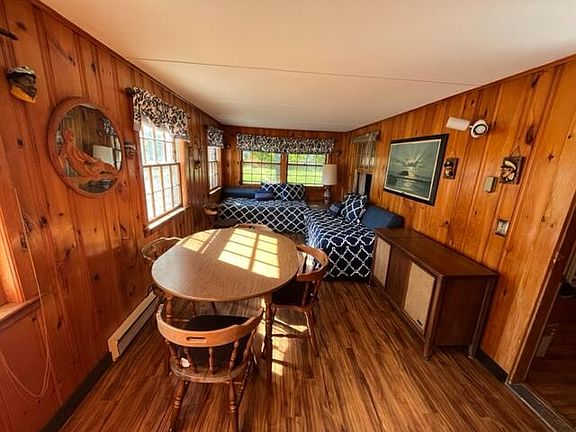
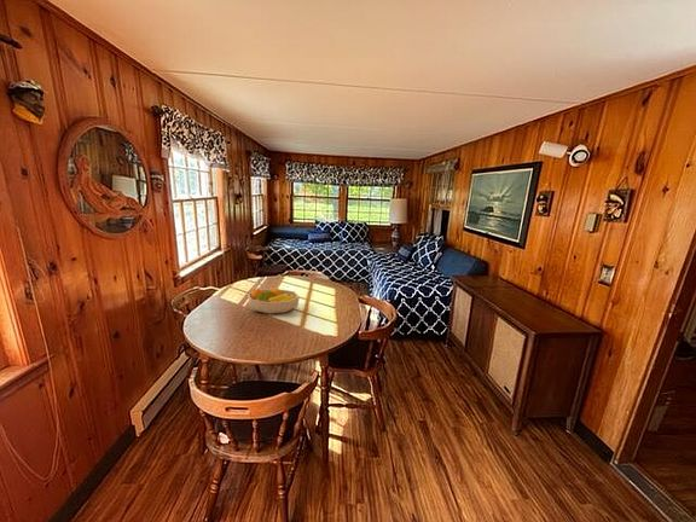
+ fruit bowl (273, 298)
